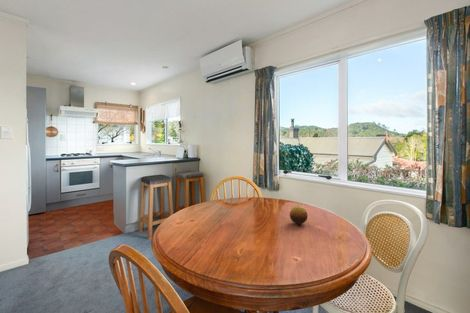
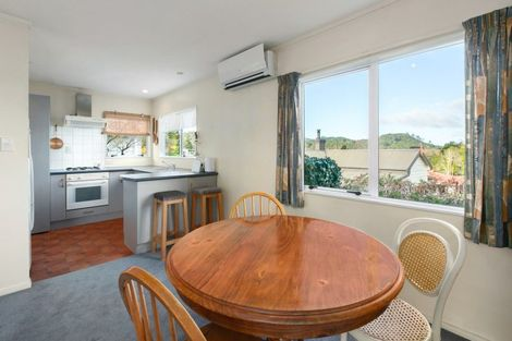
- fruit (298, 214)
